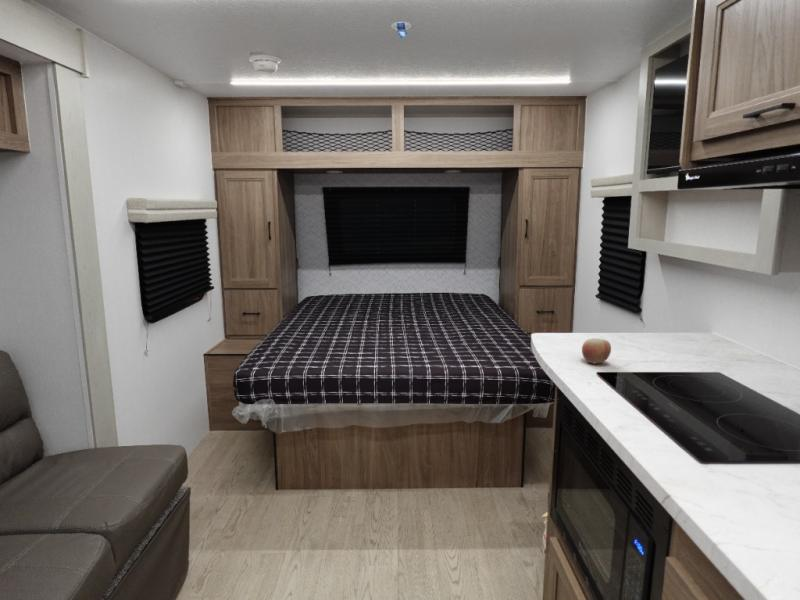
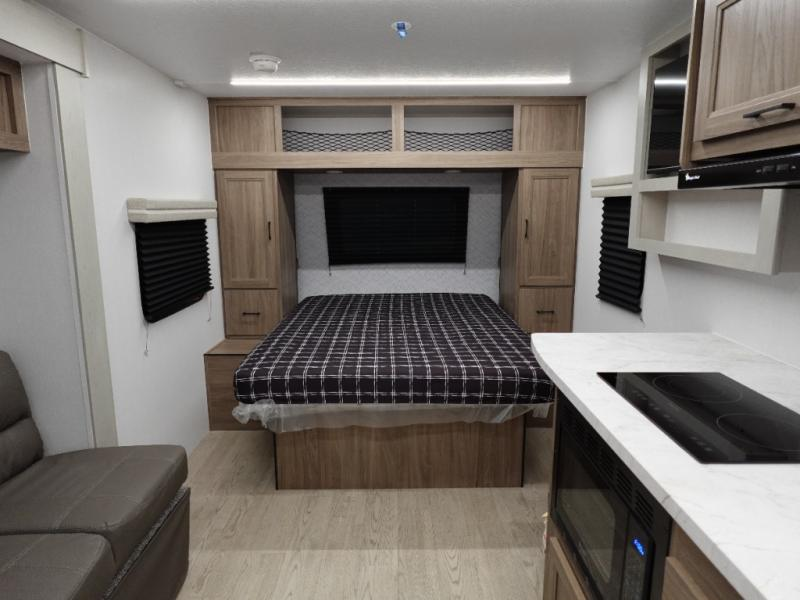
- apple (596, 350)
